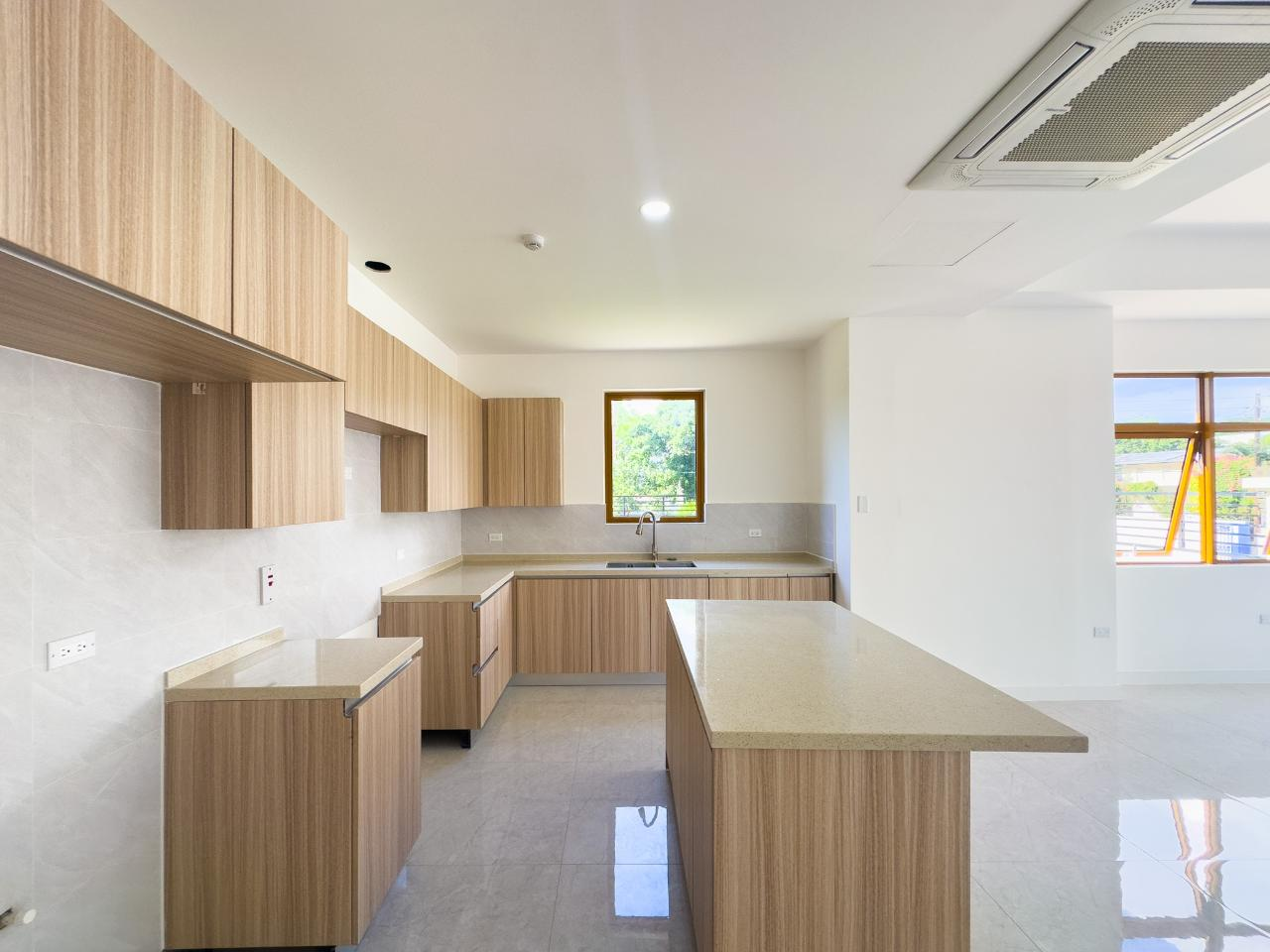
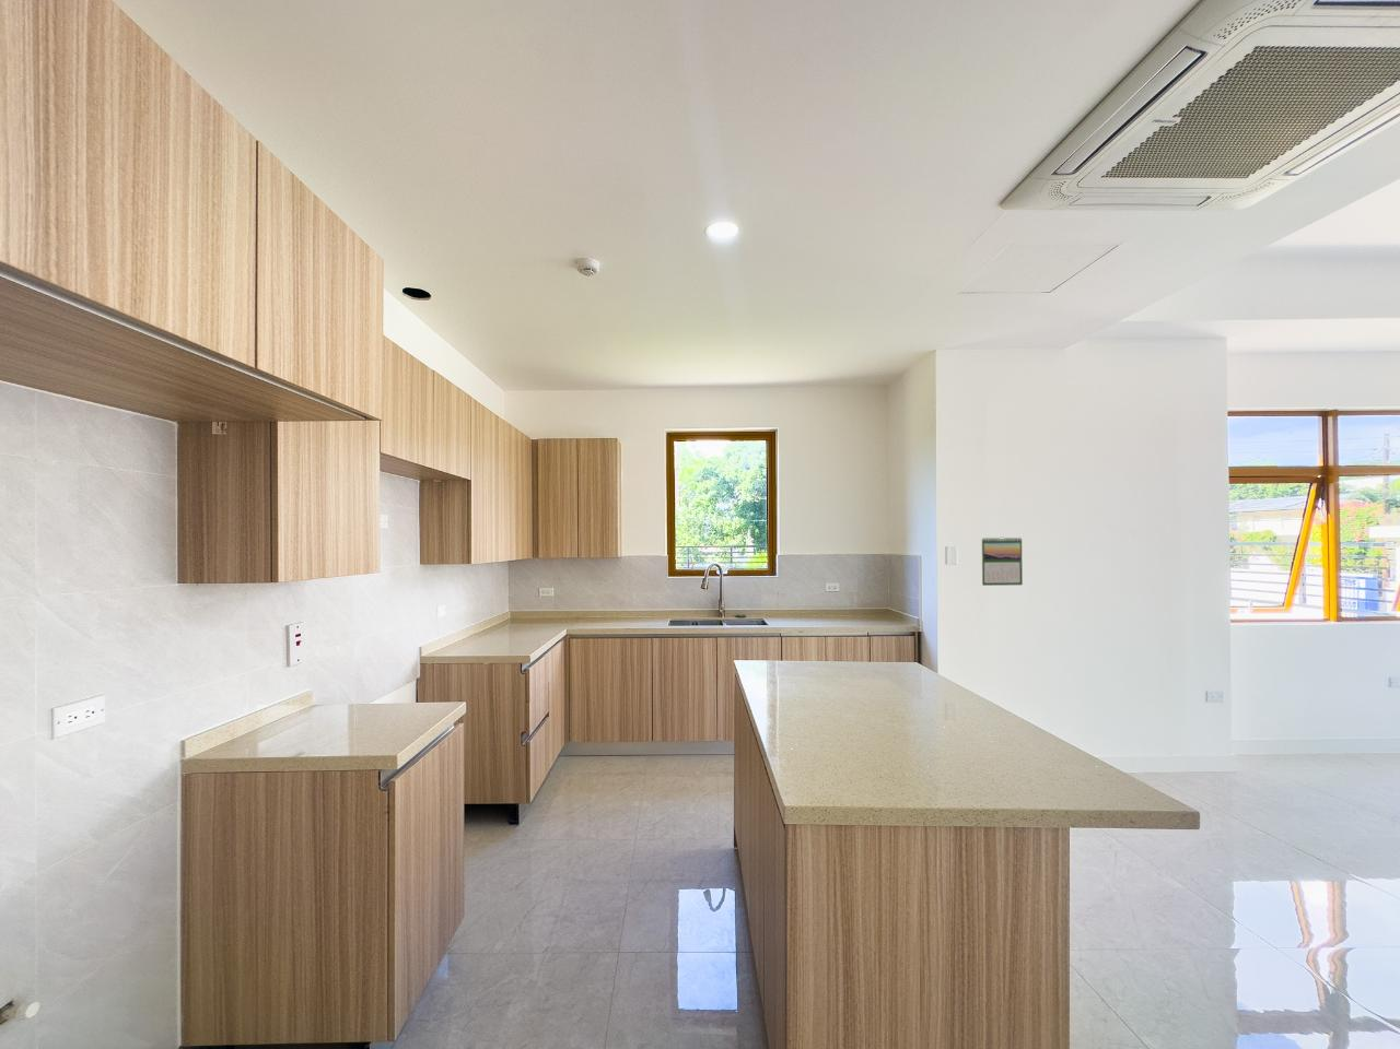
+ calendar (1002, 561)
